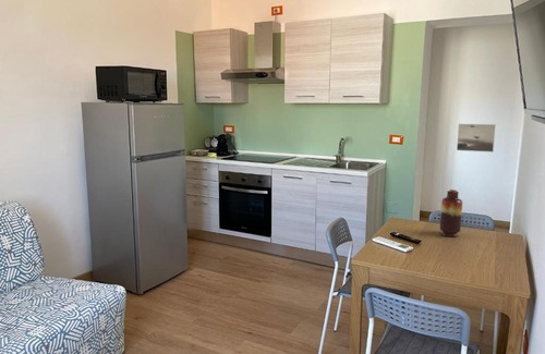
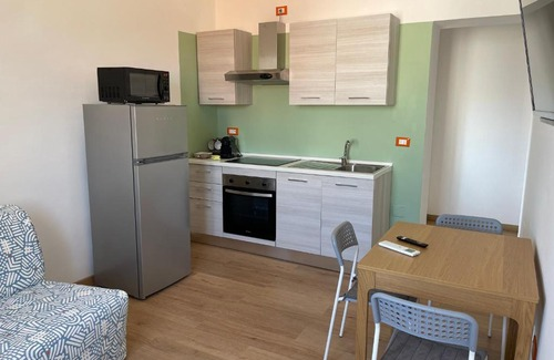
- vase (451, 212)
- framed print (475, 137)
